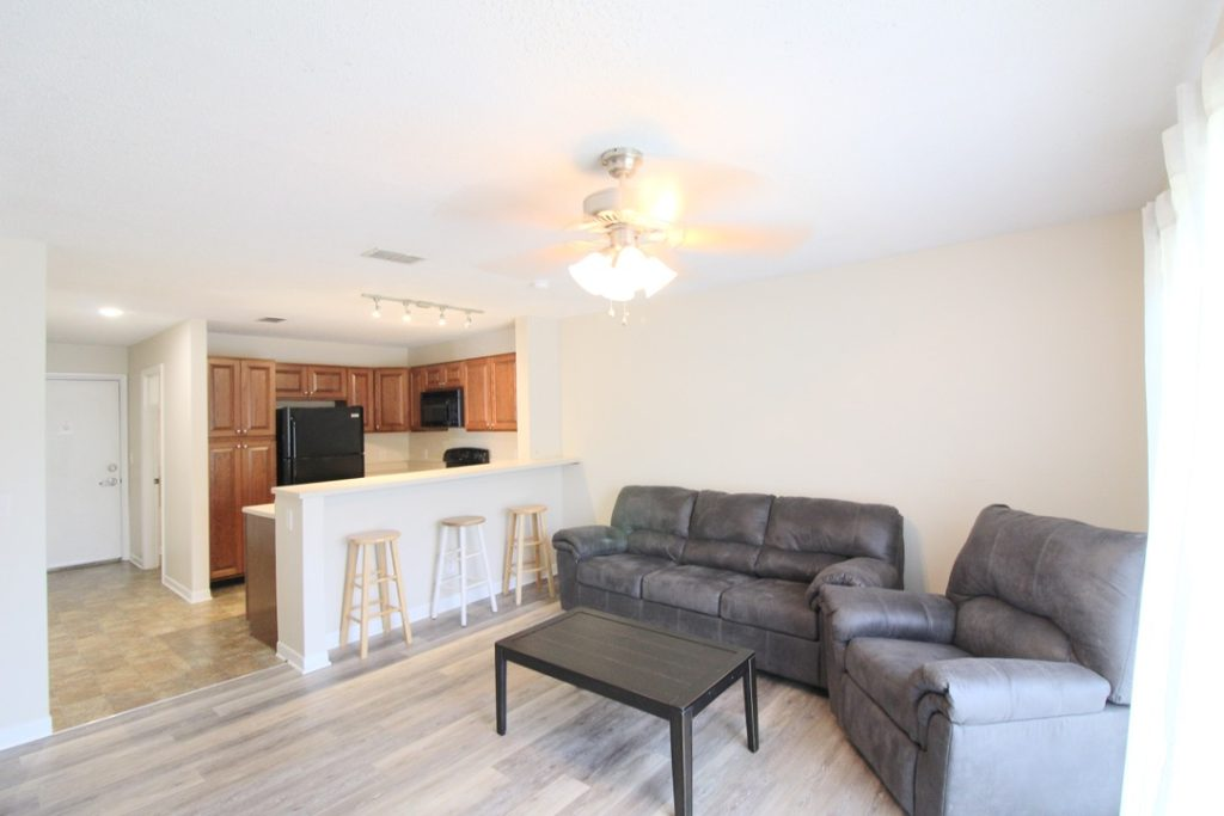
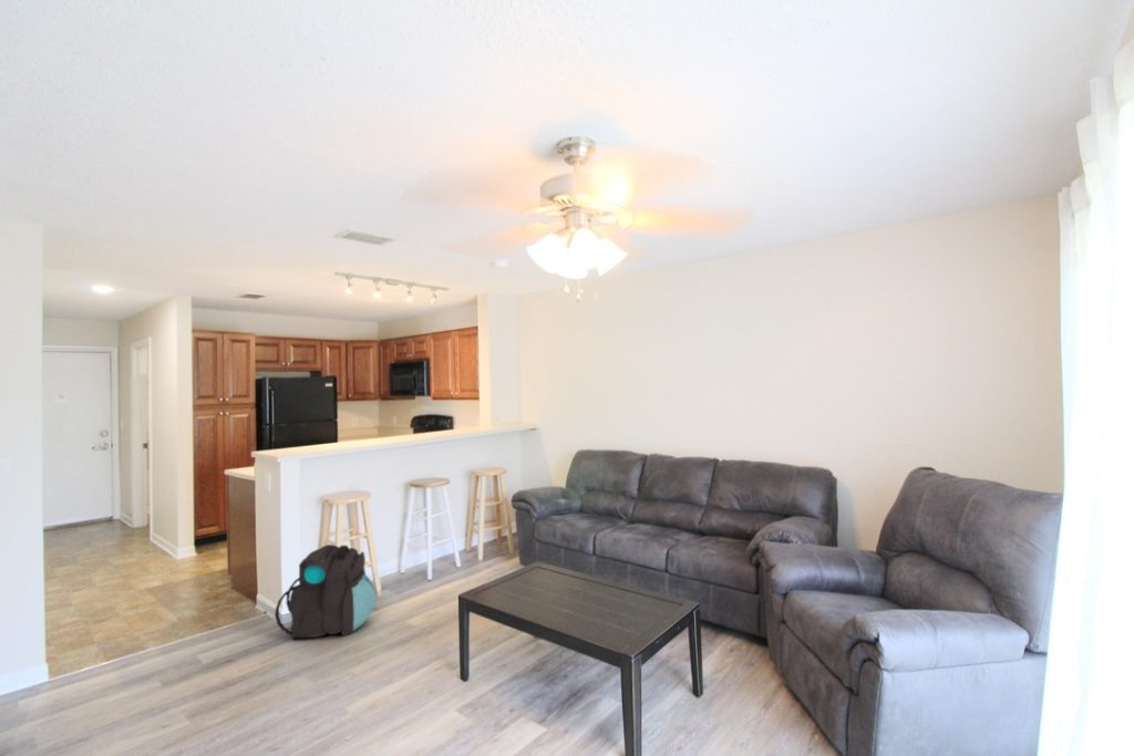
+ backpack (328, 587)
